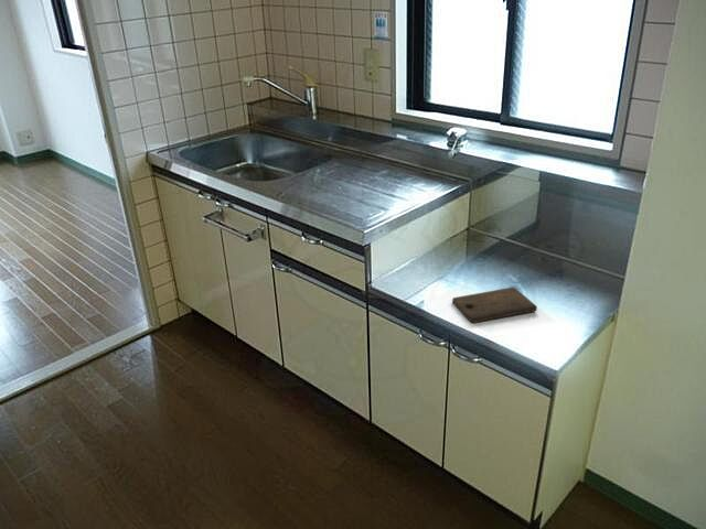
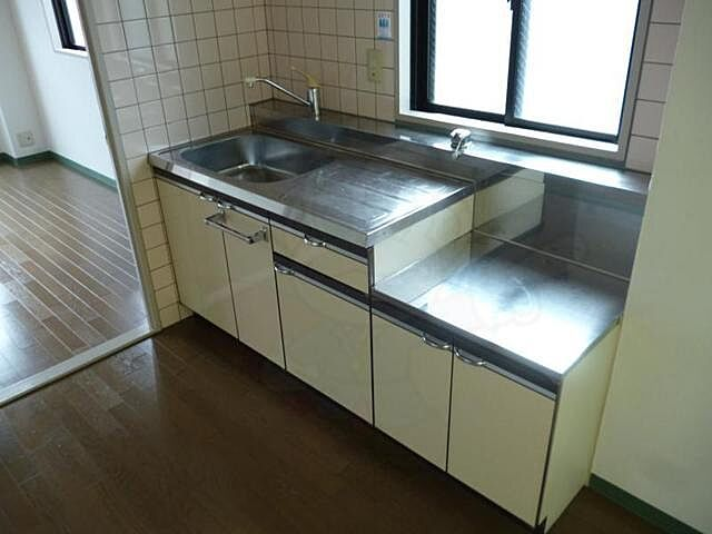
- cutting board (493, 304)
